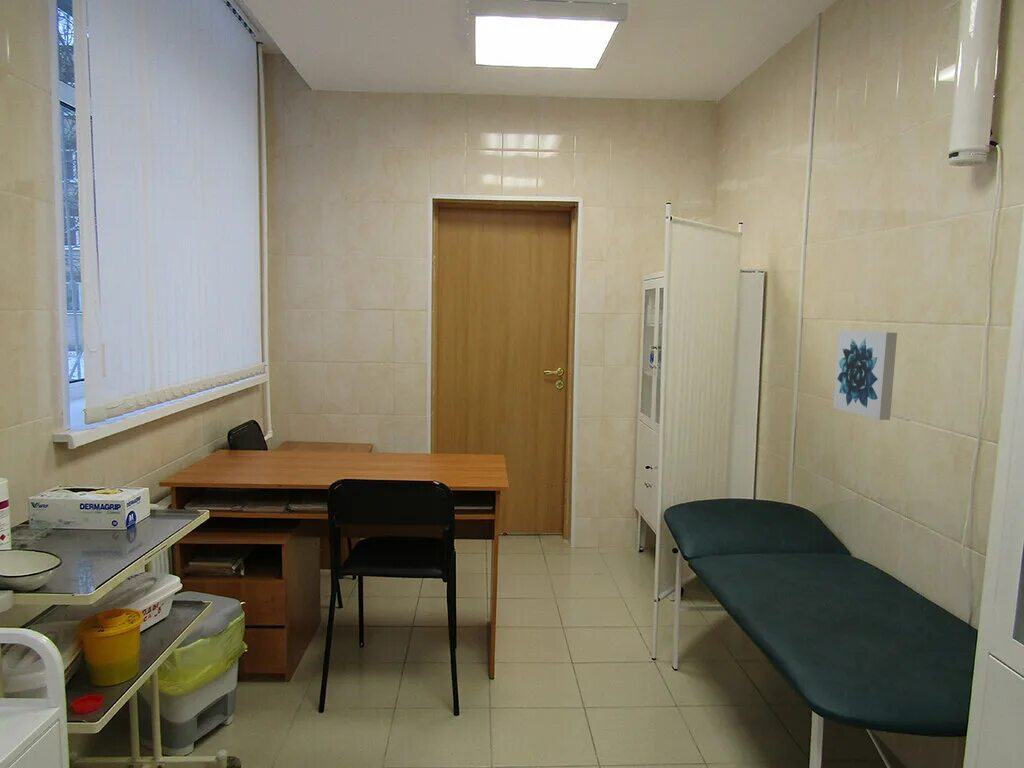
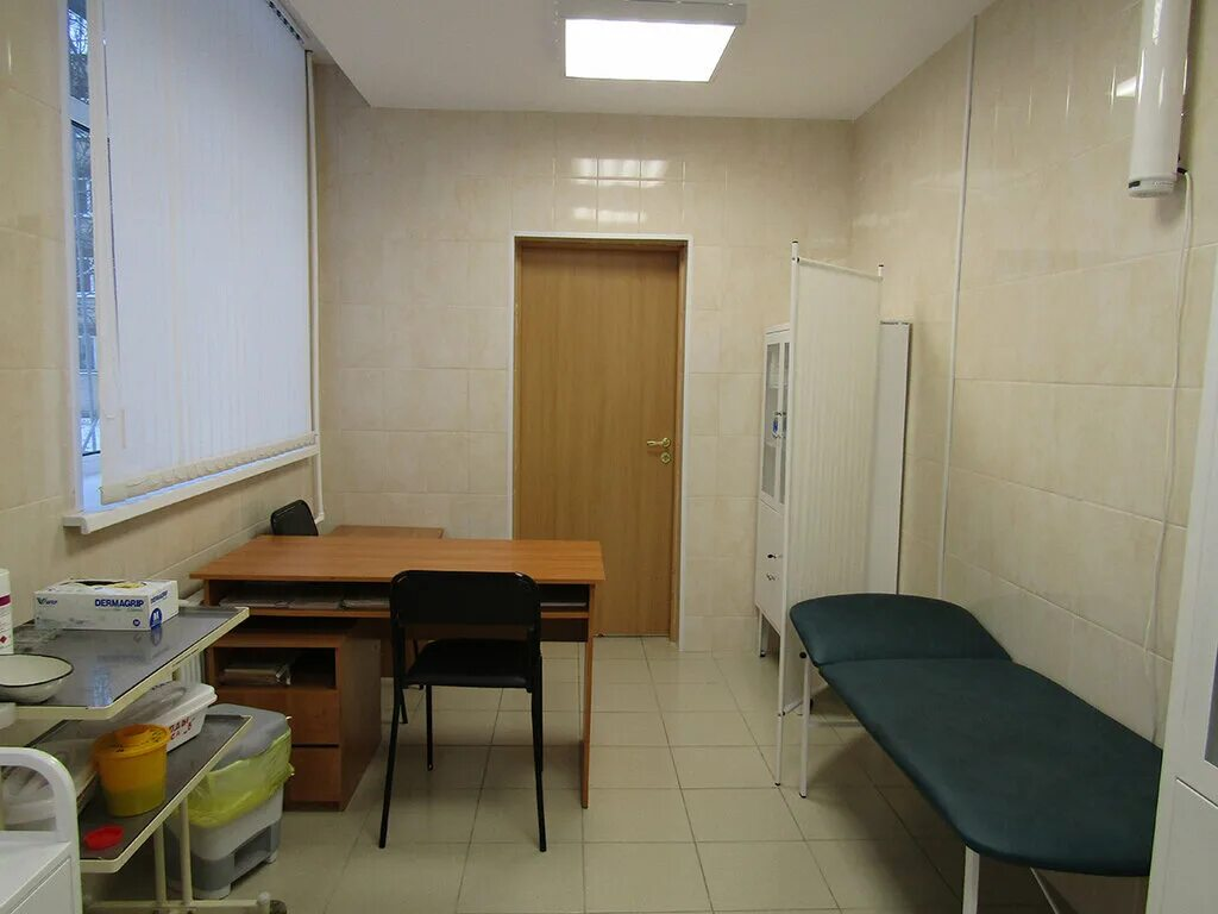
- wall art (863, 372)
